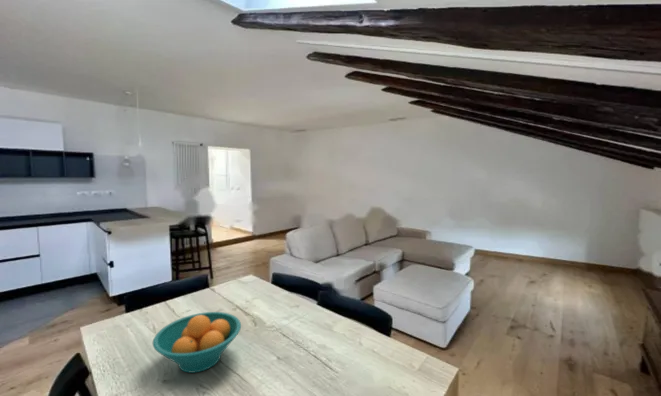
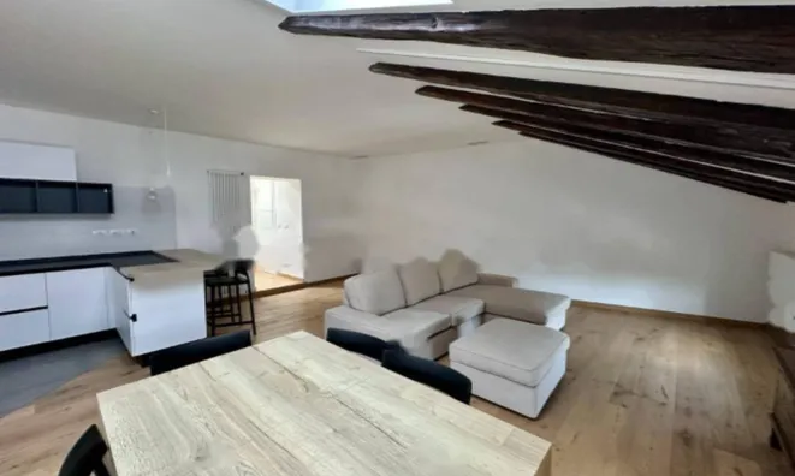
- fruit bowl (199, 338)
